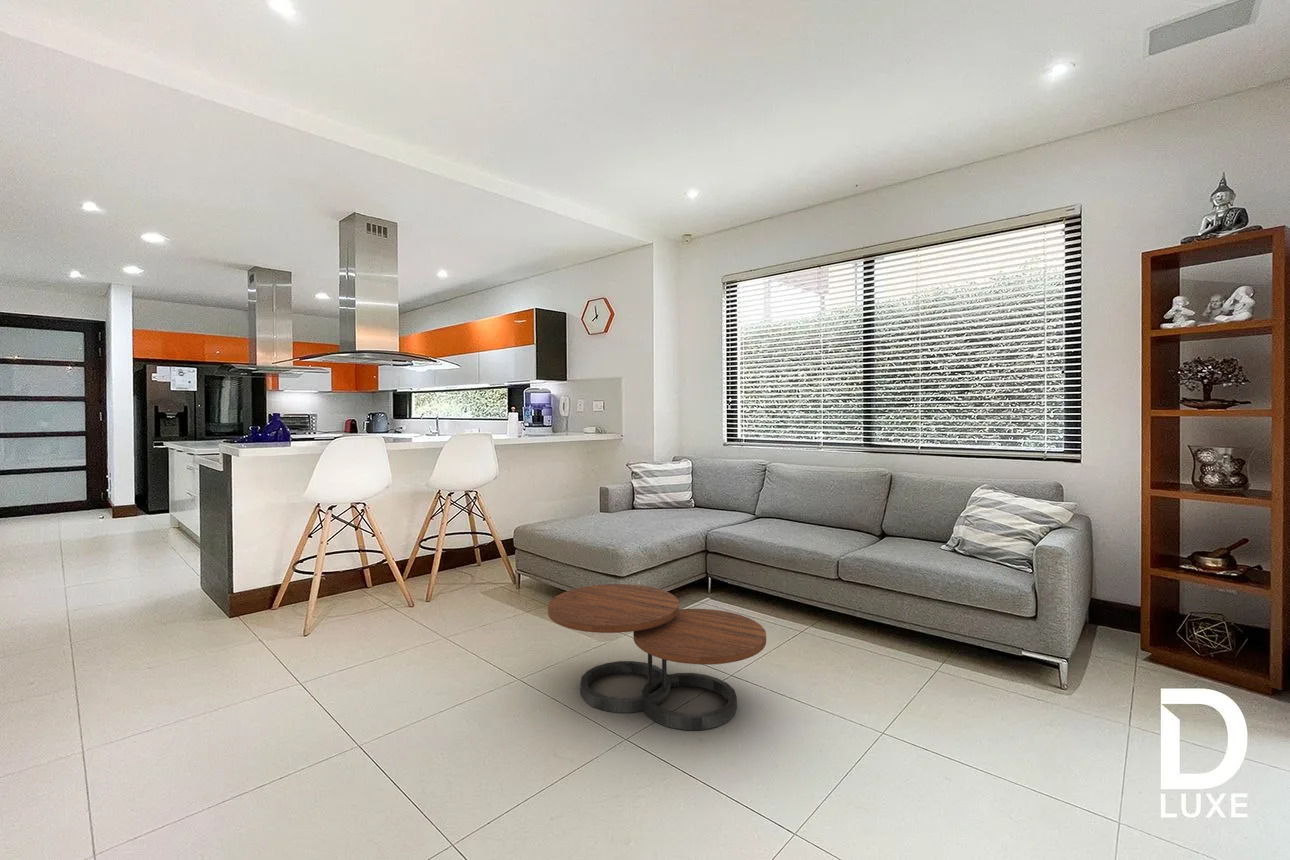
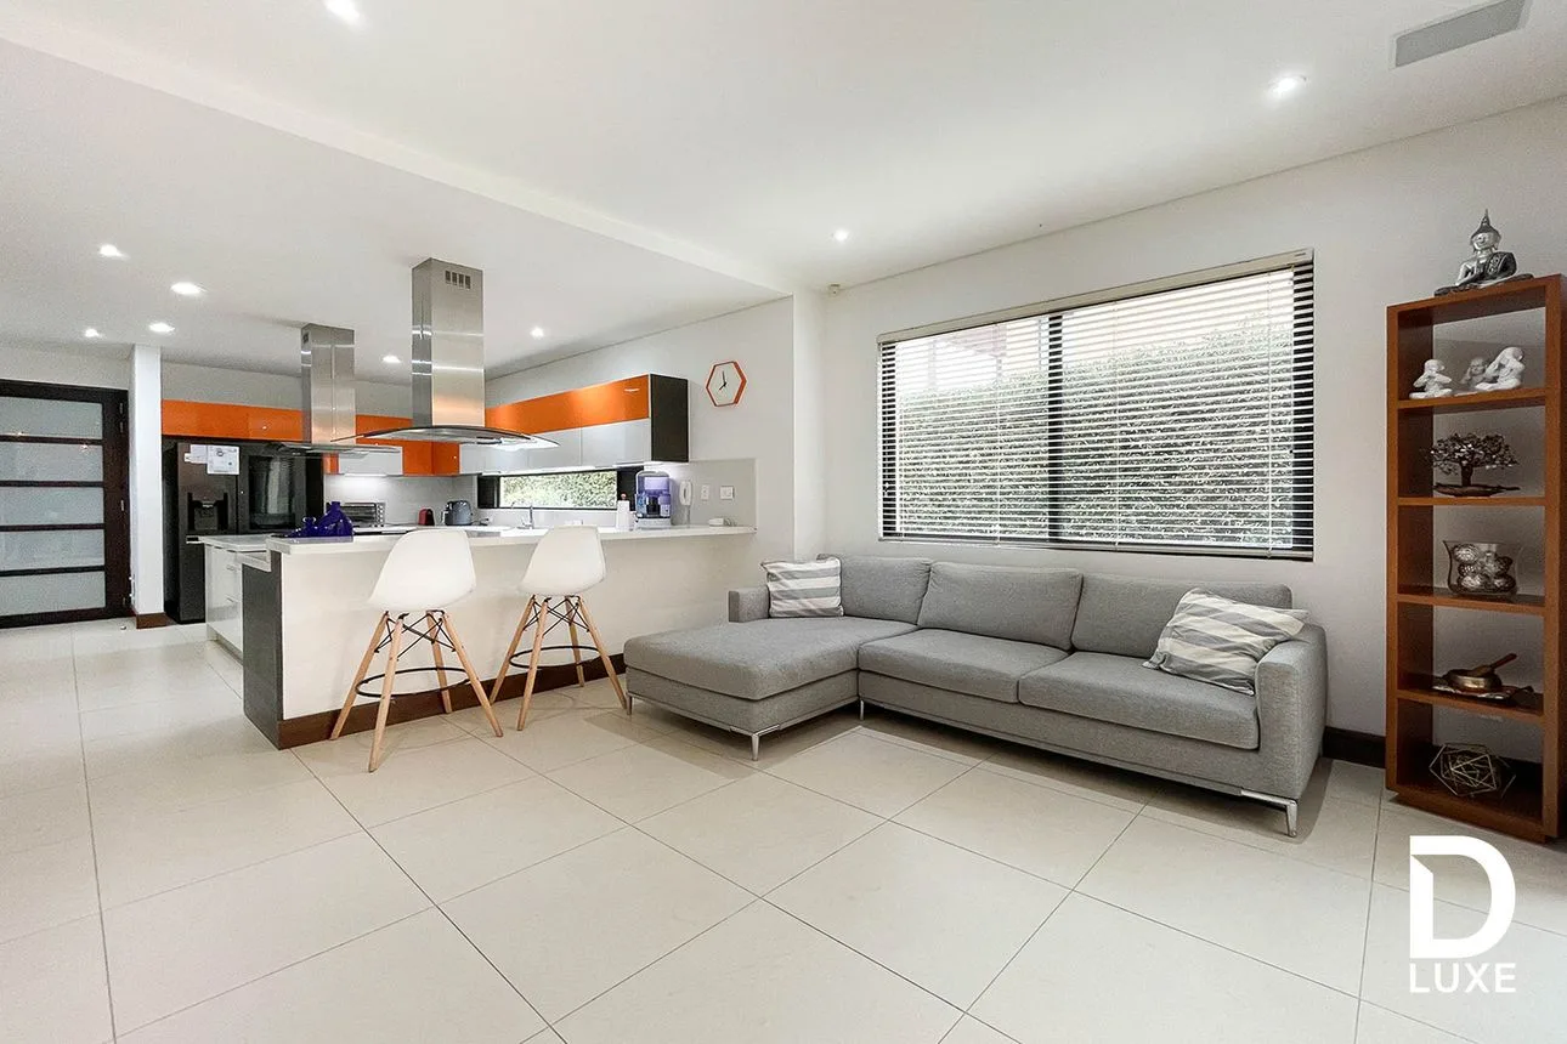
- coffee table (653, 652)
